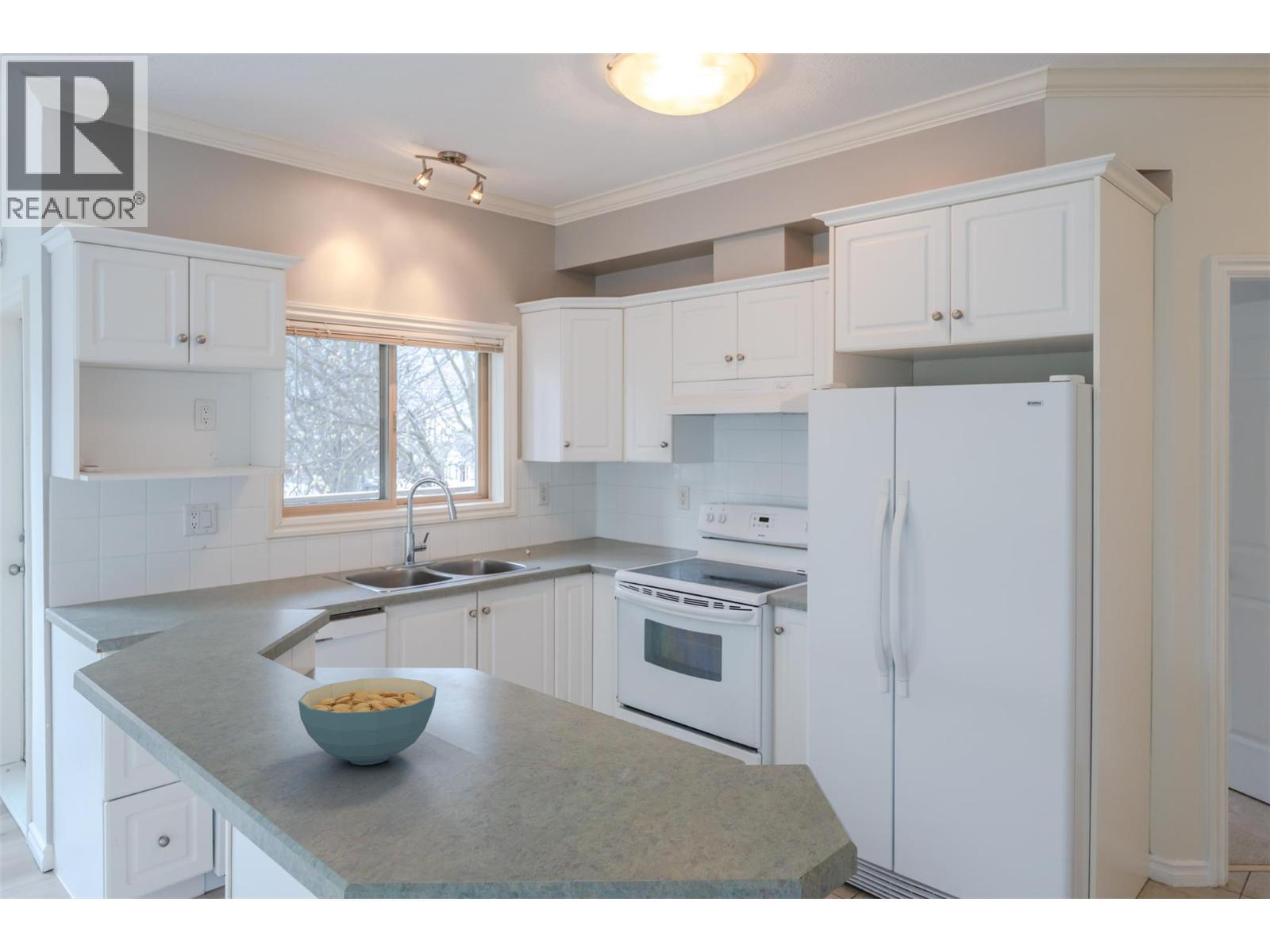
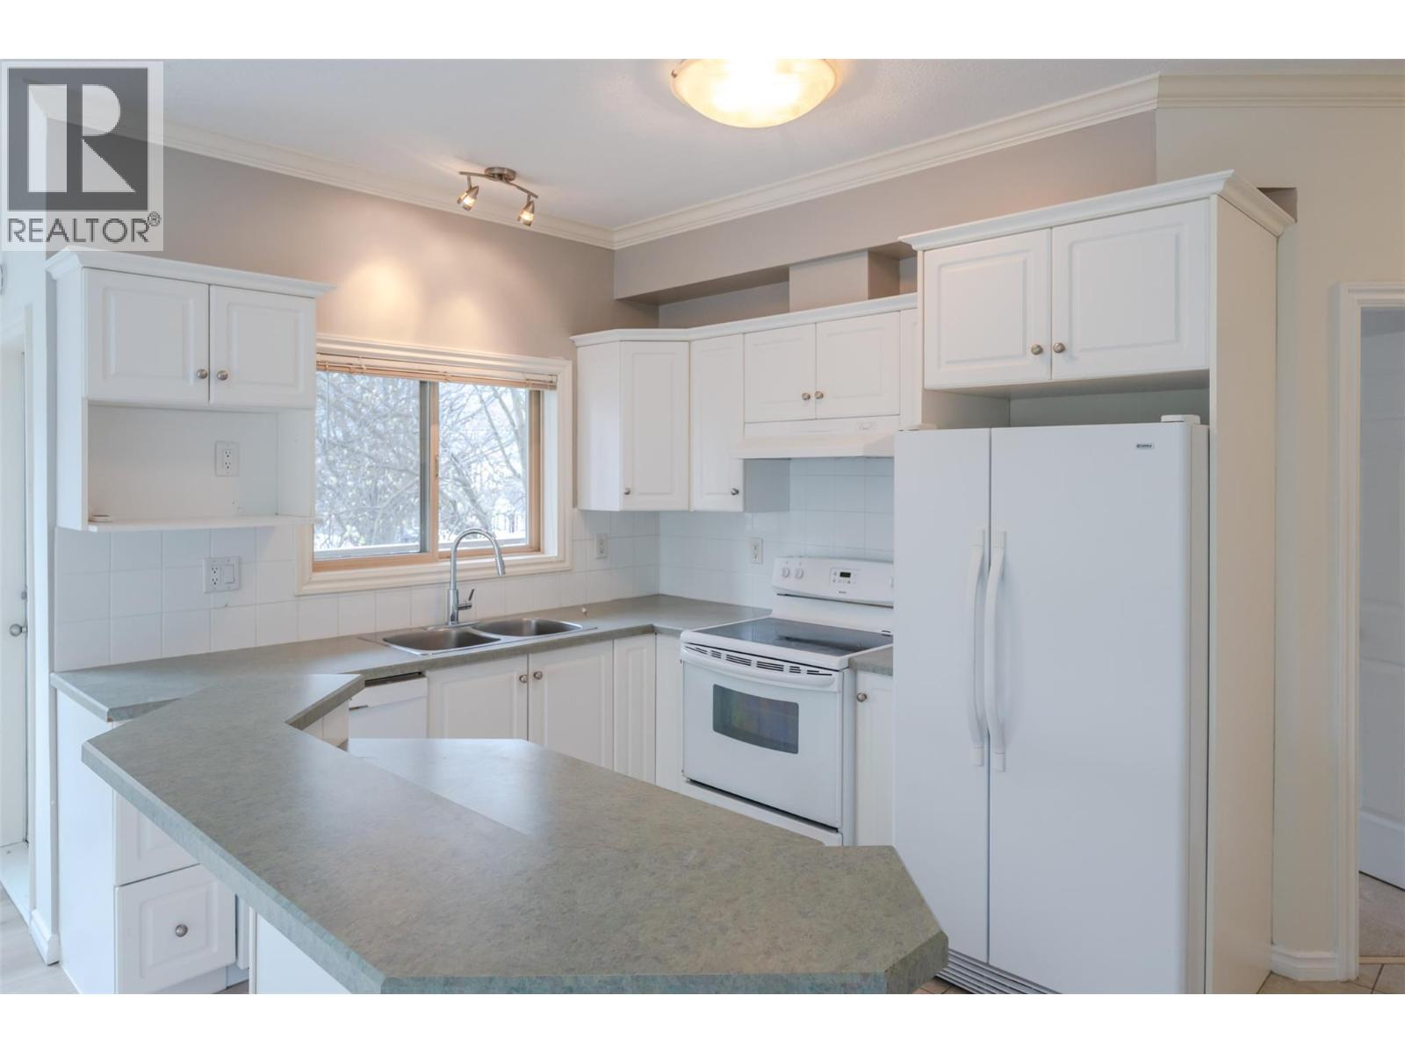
- cereal bowl (369, 726)
